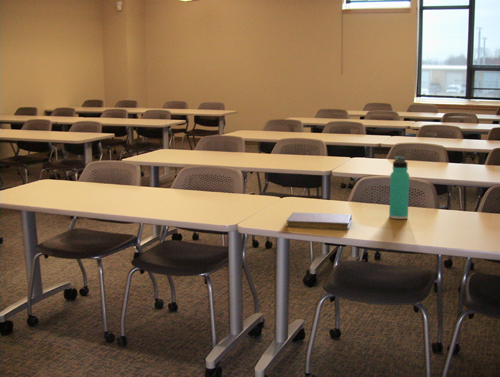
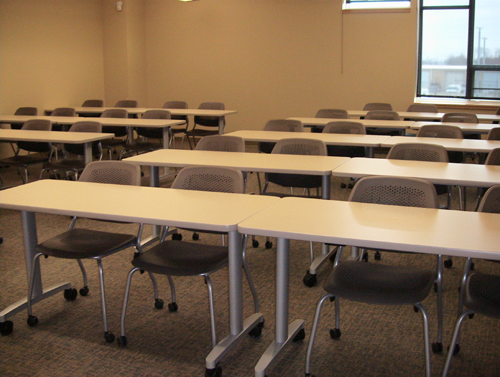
- notebook (319, 220)
- thermos bottle (399, 187)
